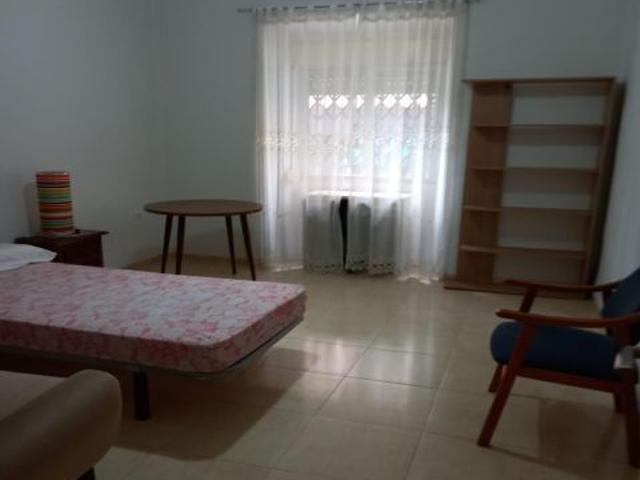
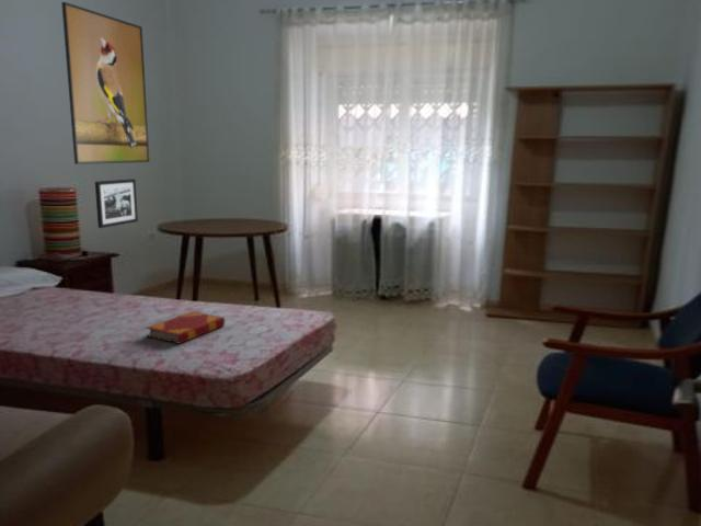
+ hardback book (186, 327)
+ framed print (110, 91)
+ picture frame (117, 202)
